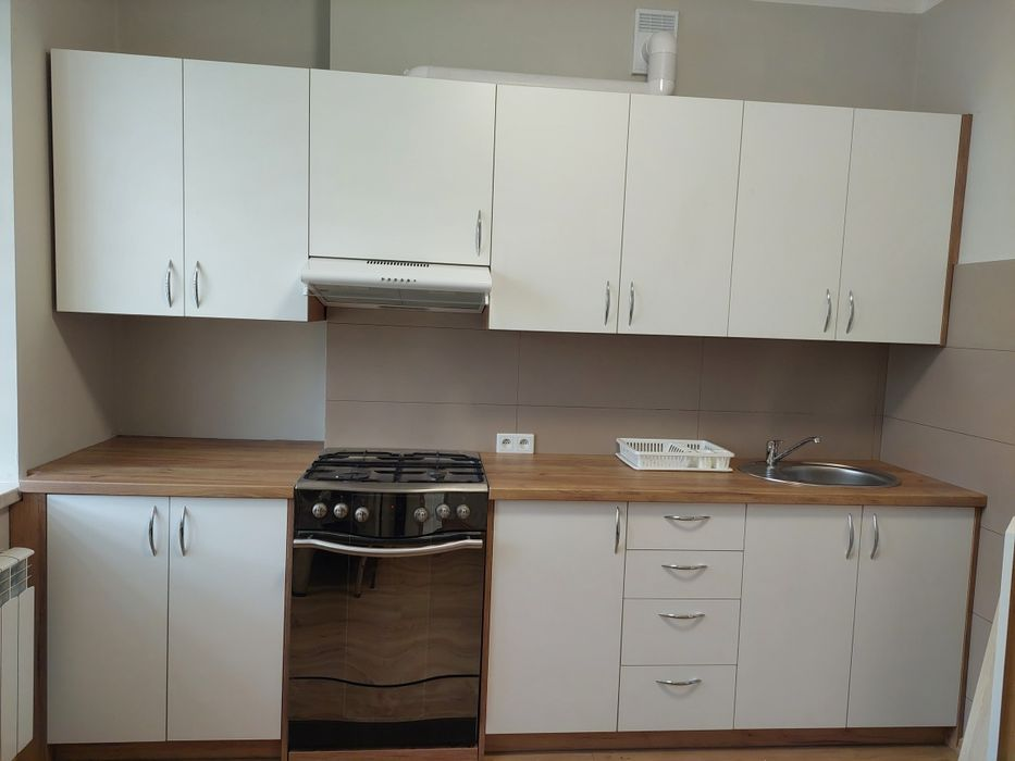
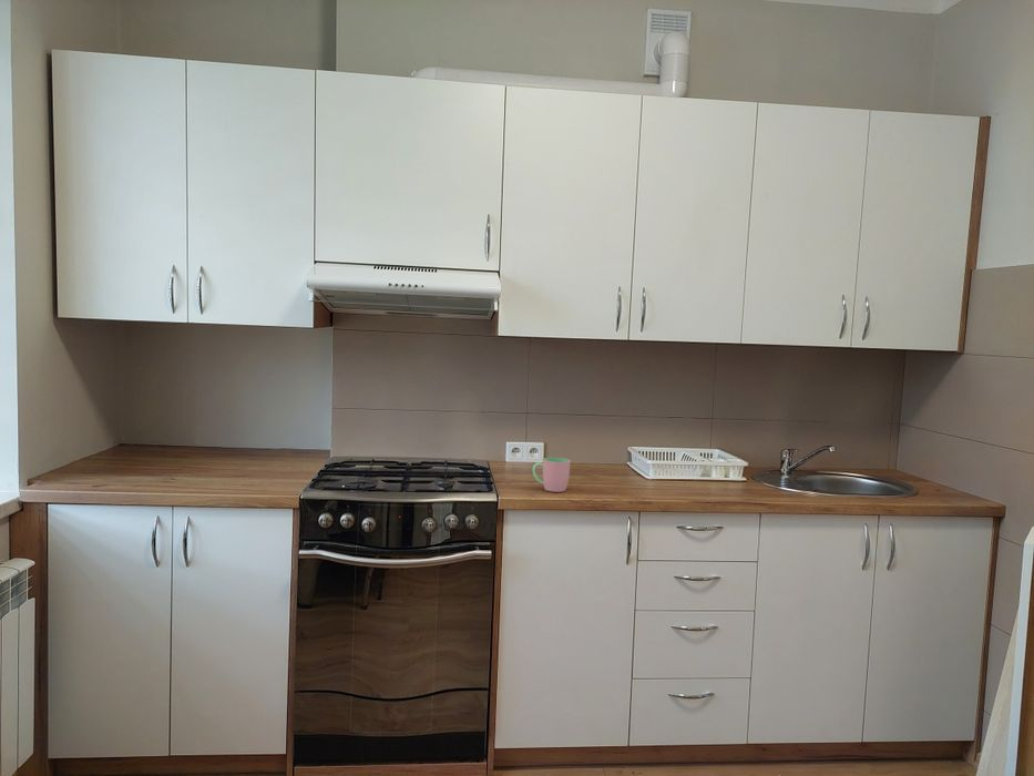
+ cup (551, 474)
